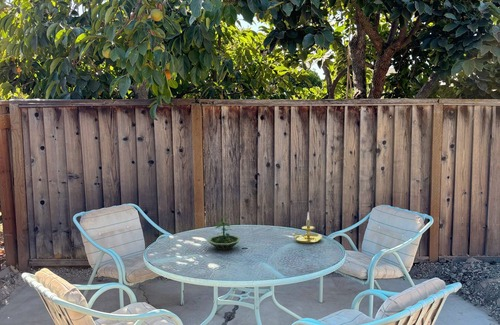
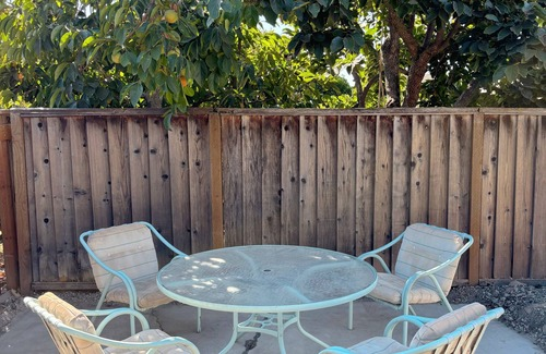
- terrarium (223, 222)
- candle holder (306, 226)
